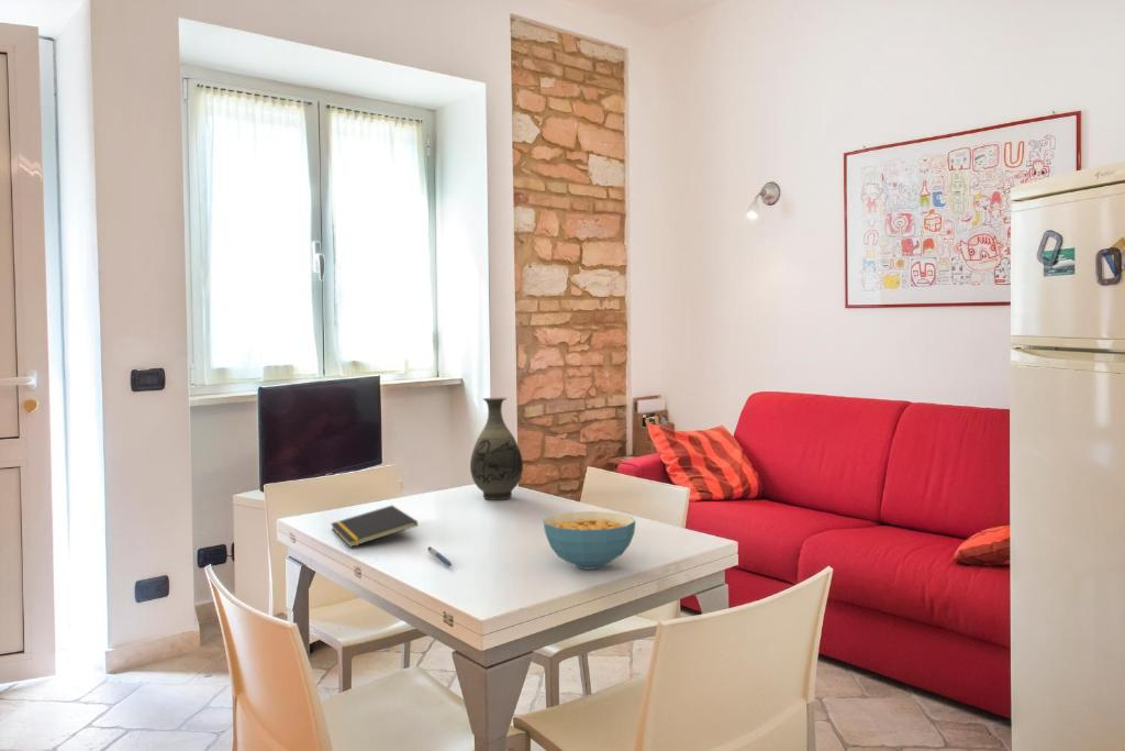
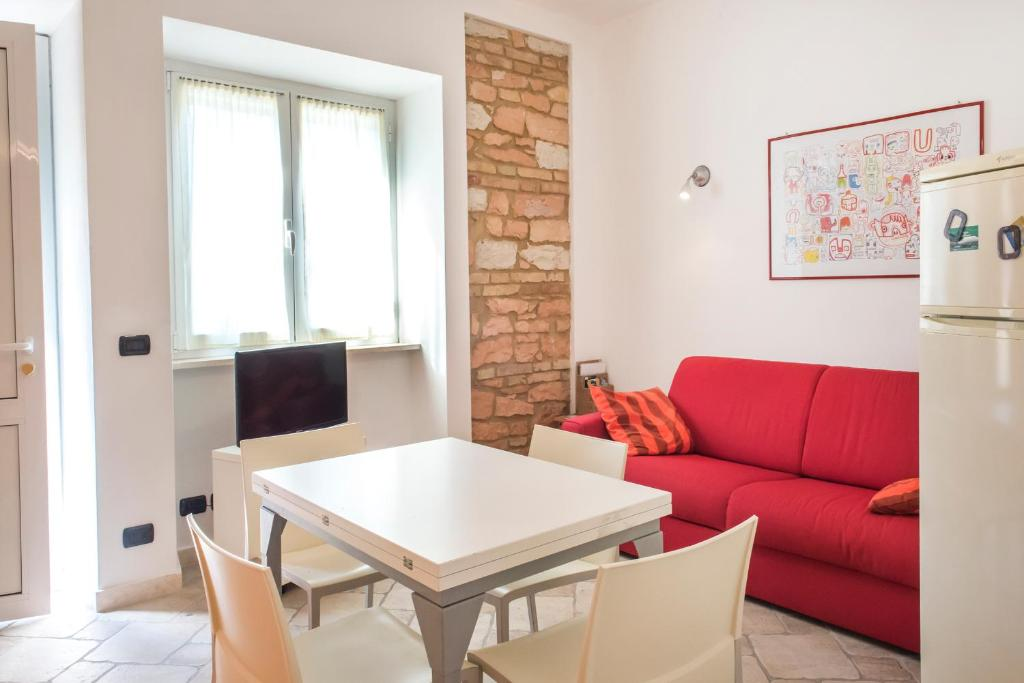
- notepad (372, 524)
- vase (495, 448)
- pen (438, 556)
- cereal bowl (589, 542)
